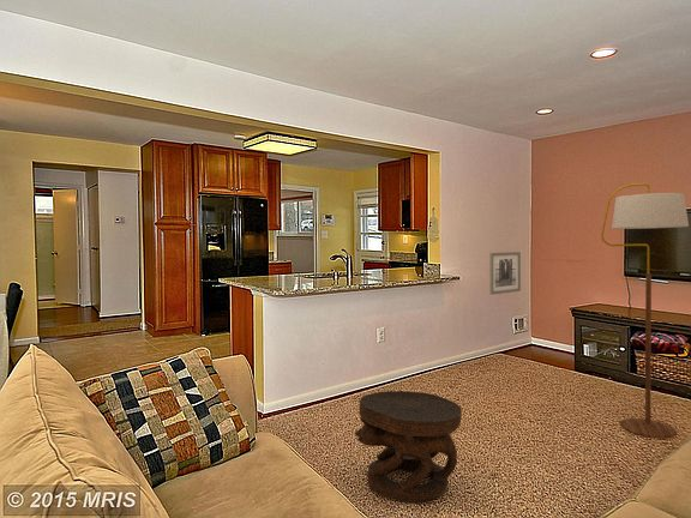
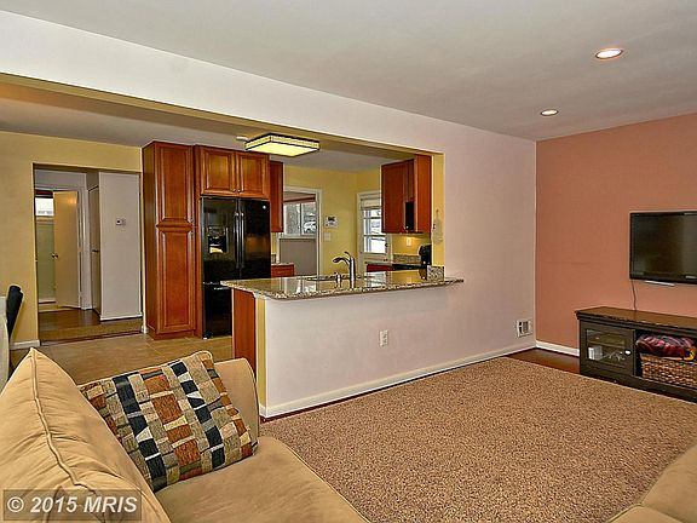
- side table (407, 441)
- wall art (505, 272)
- floor lamp (645, 306)
